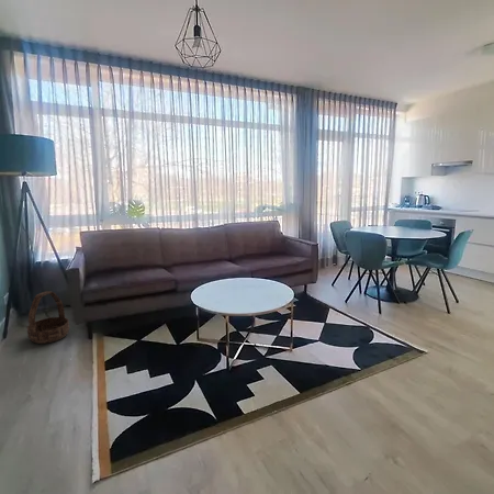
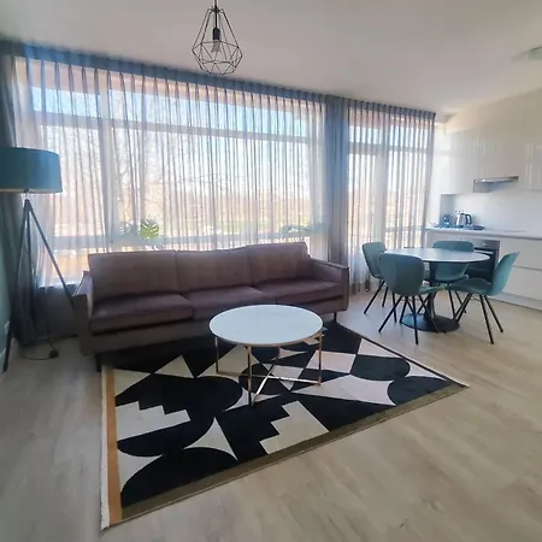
- basket (47, 318)
